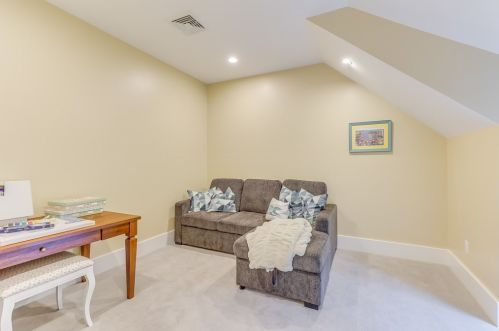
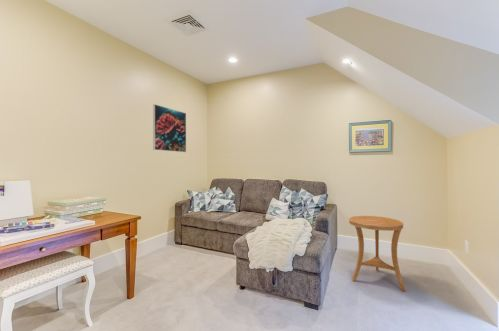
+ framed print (170, 130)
+ side table (376, 250)
